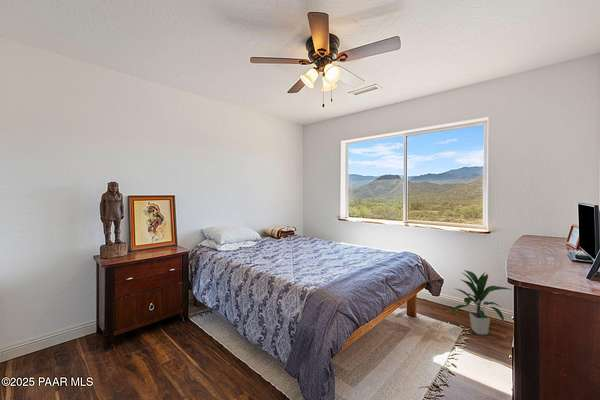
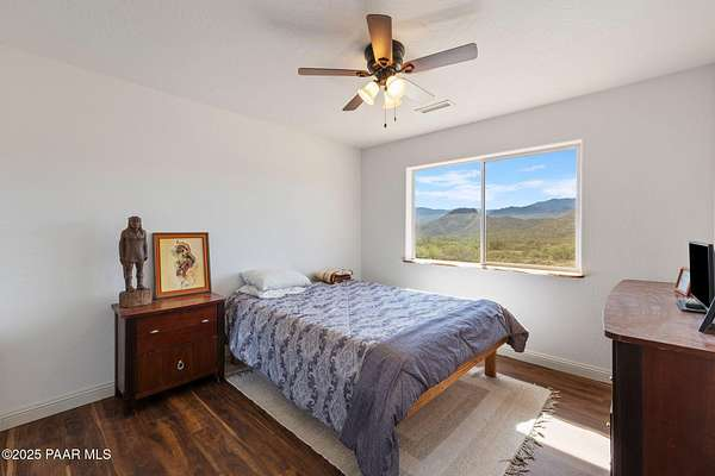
- indoor plant (476, 300)
